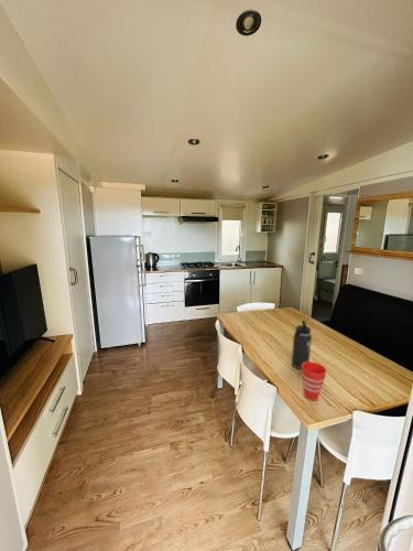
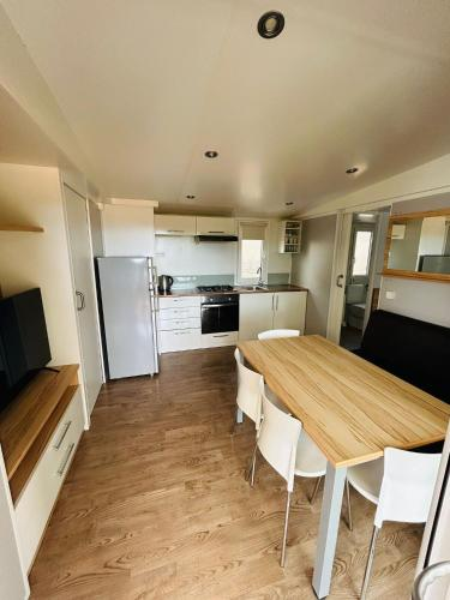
- thermos bottle (301, 343)
- cup (312, 381)
